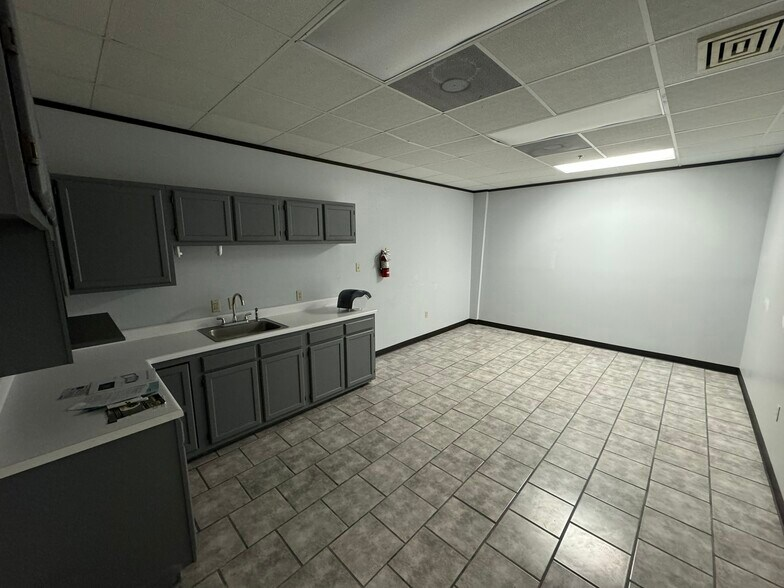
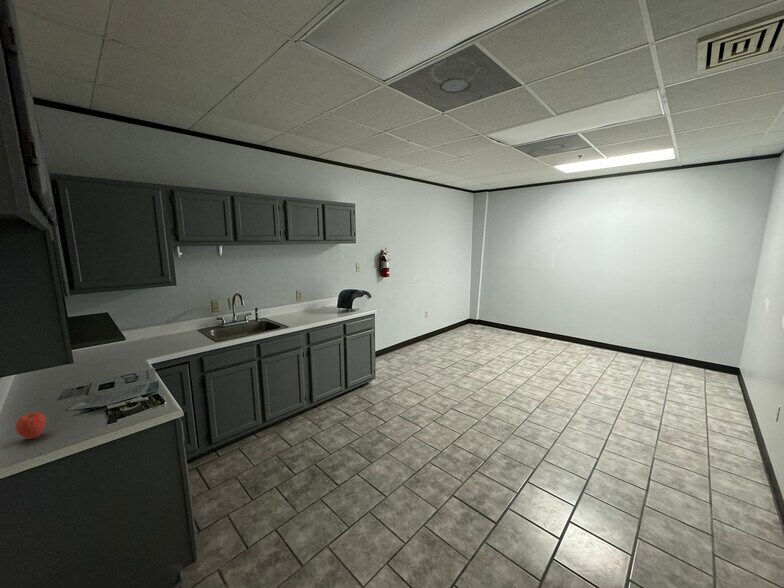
+ apple (31, 426)
